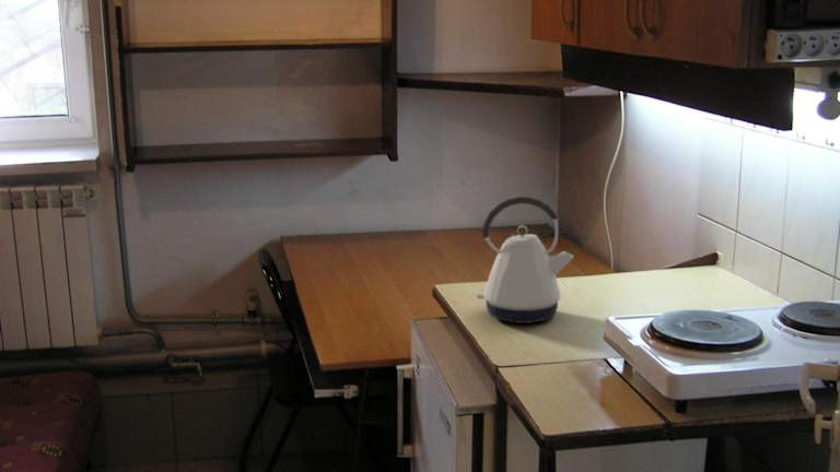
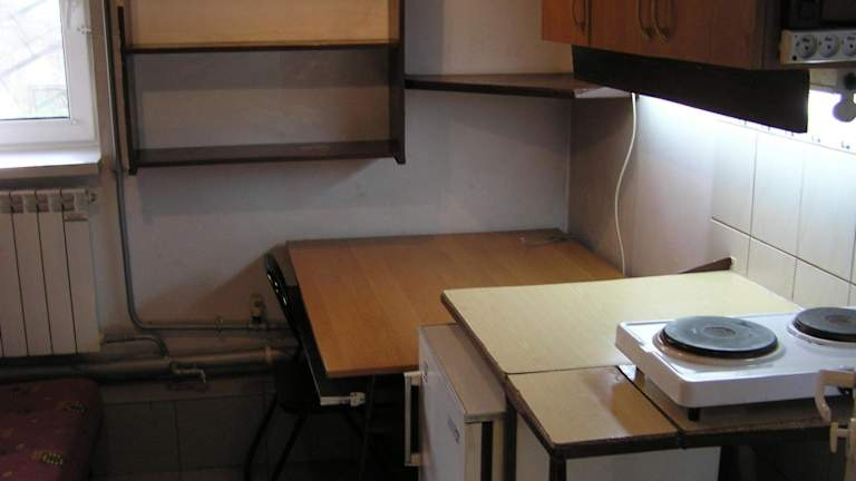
- kettle (525, 257)
